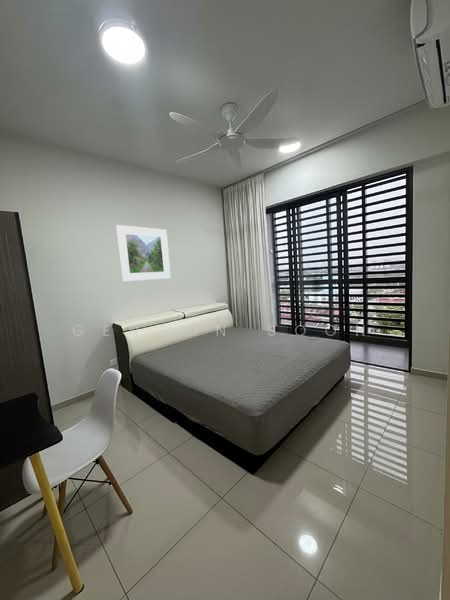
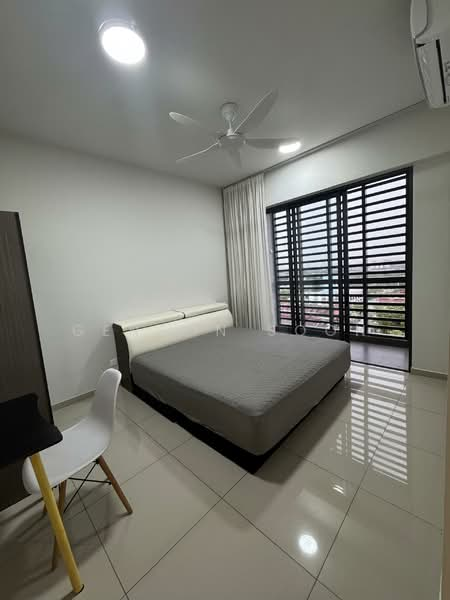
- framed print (145, 254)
